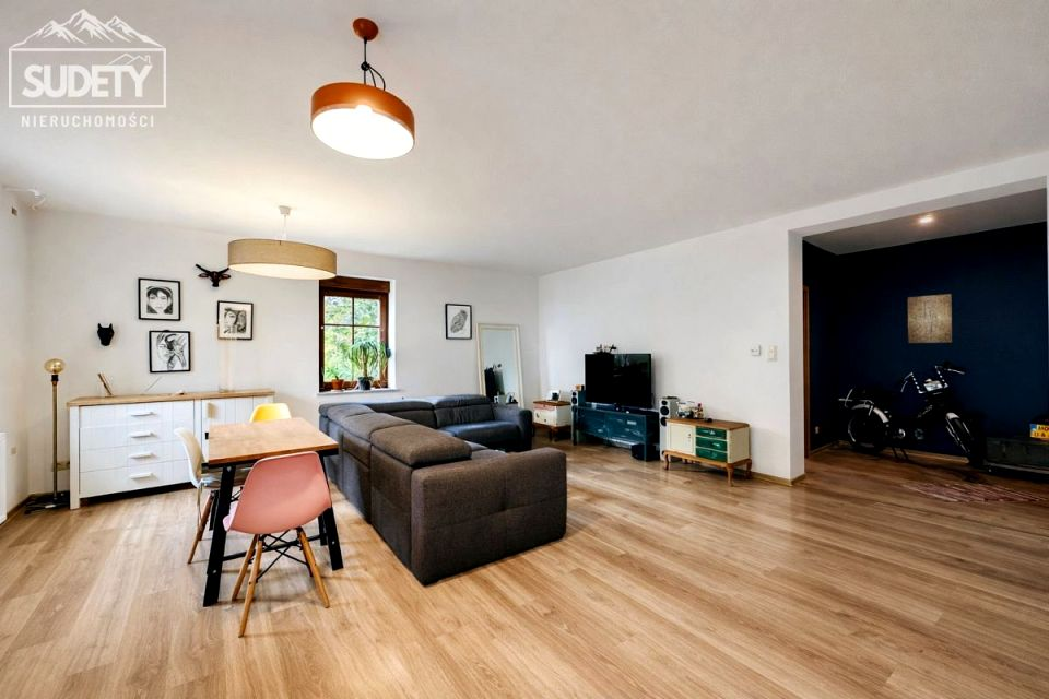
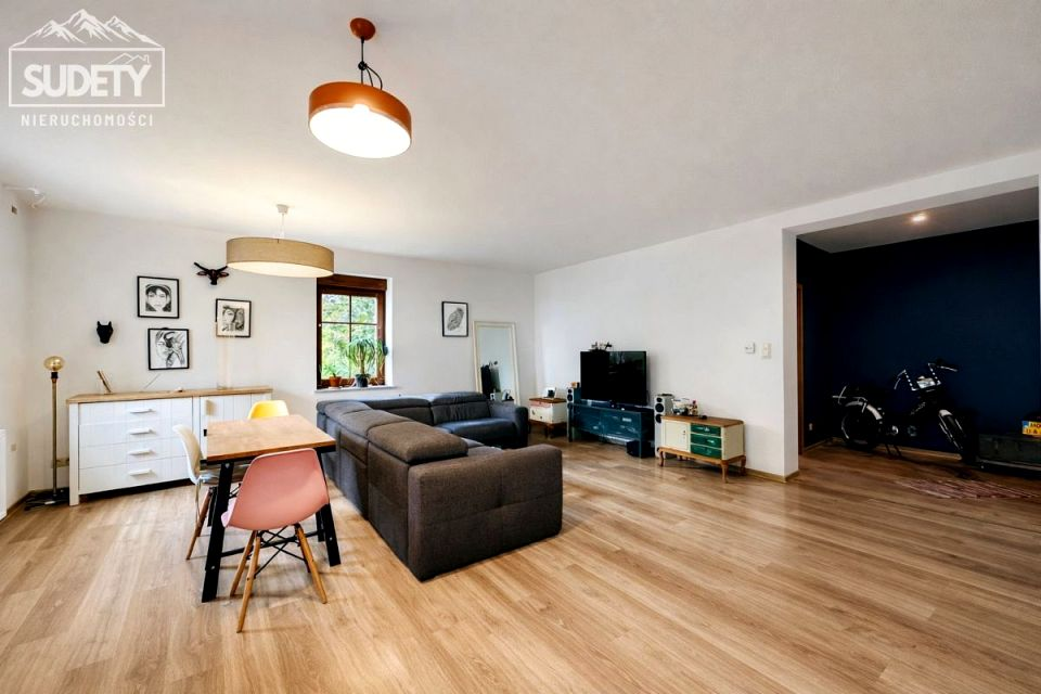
- wall art (929, 319)
